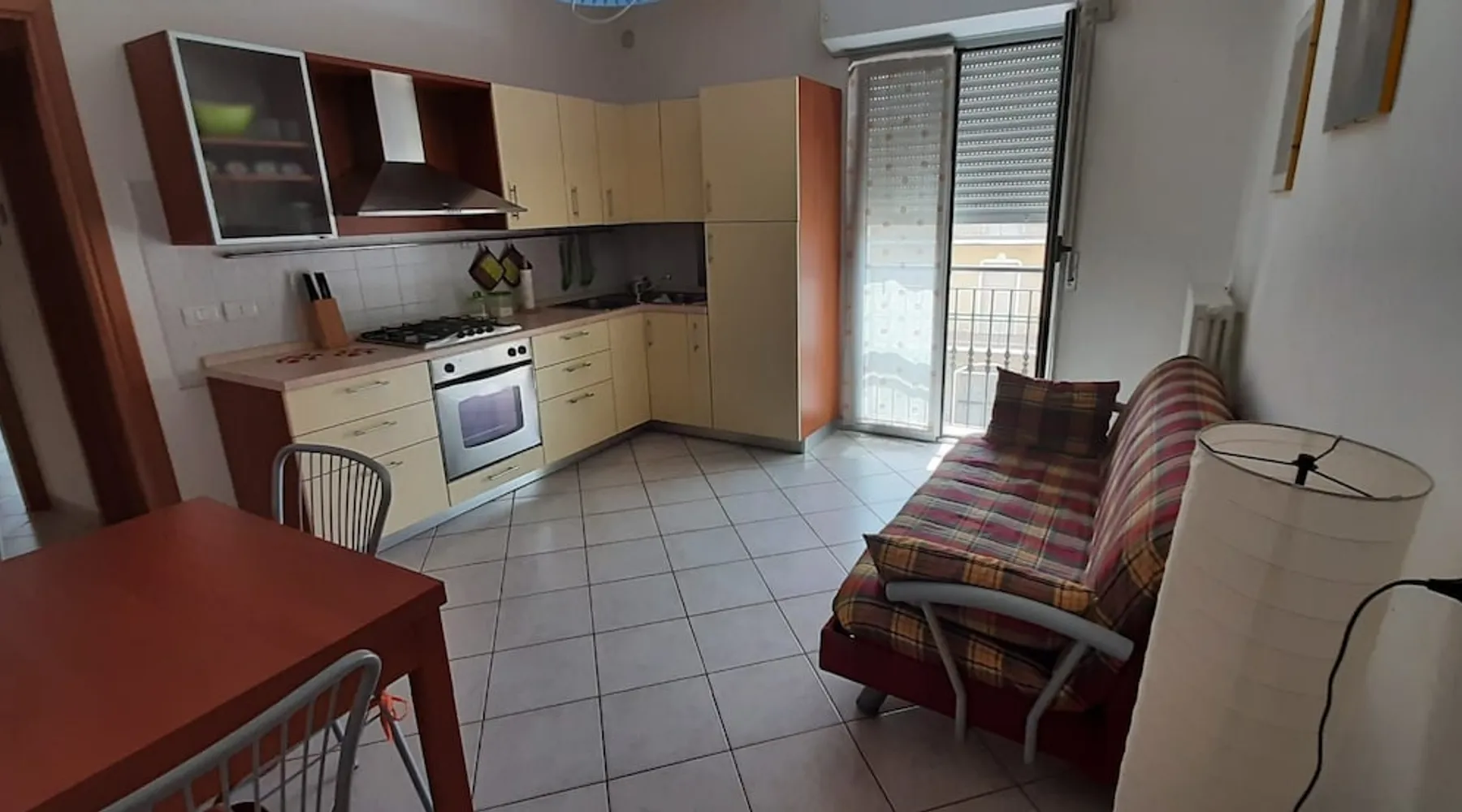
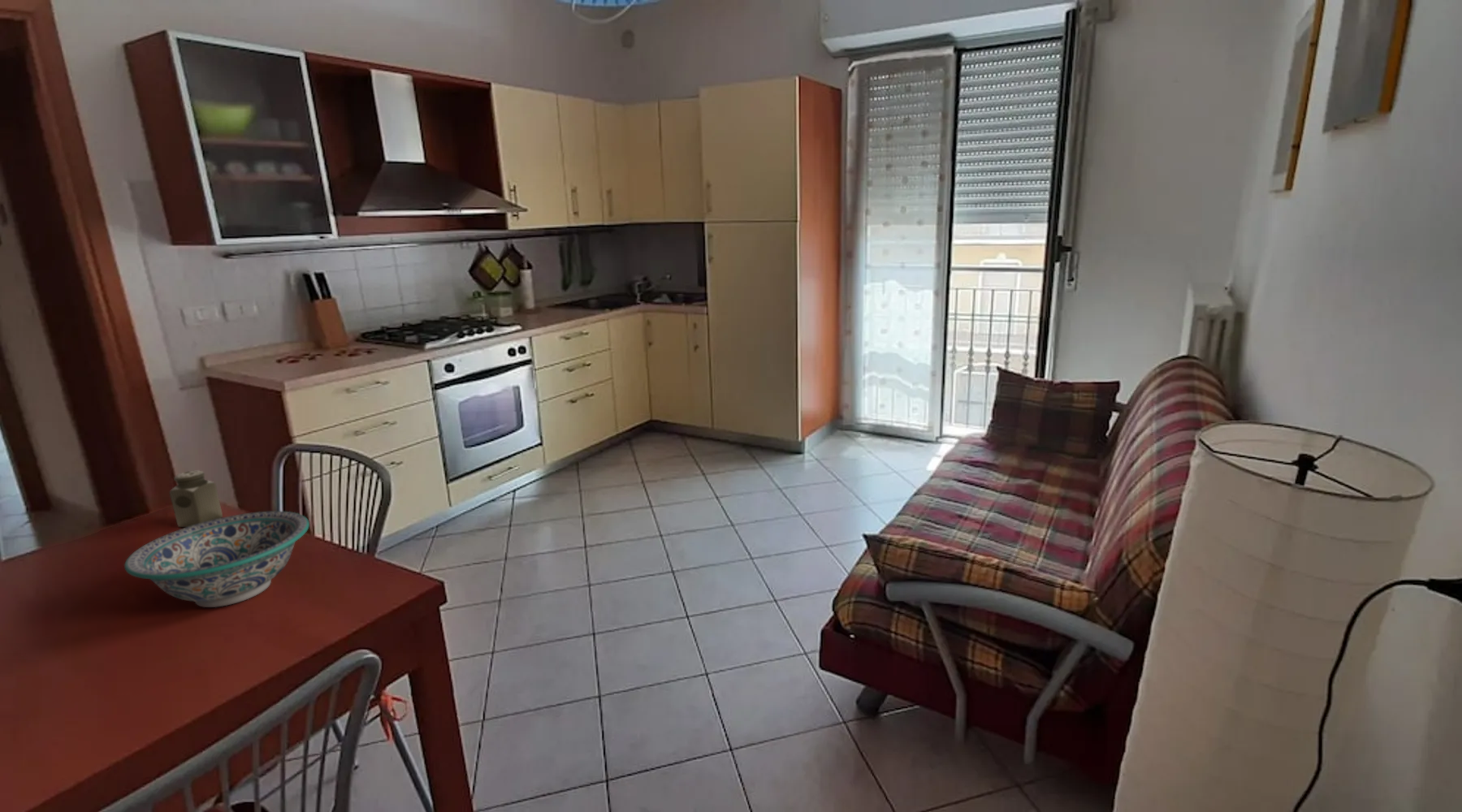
+ salt shaker (195, 497)
+ decorative bowl (227, 565)
